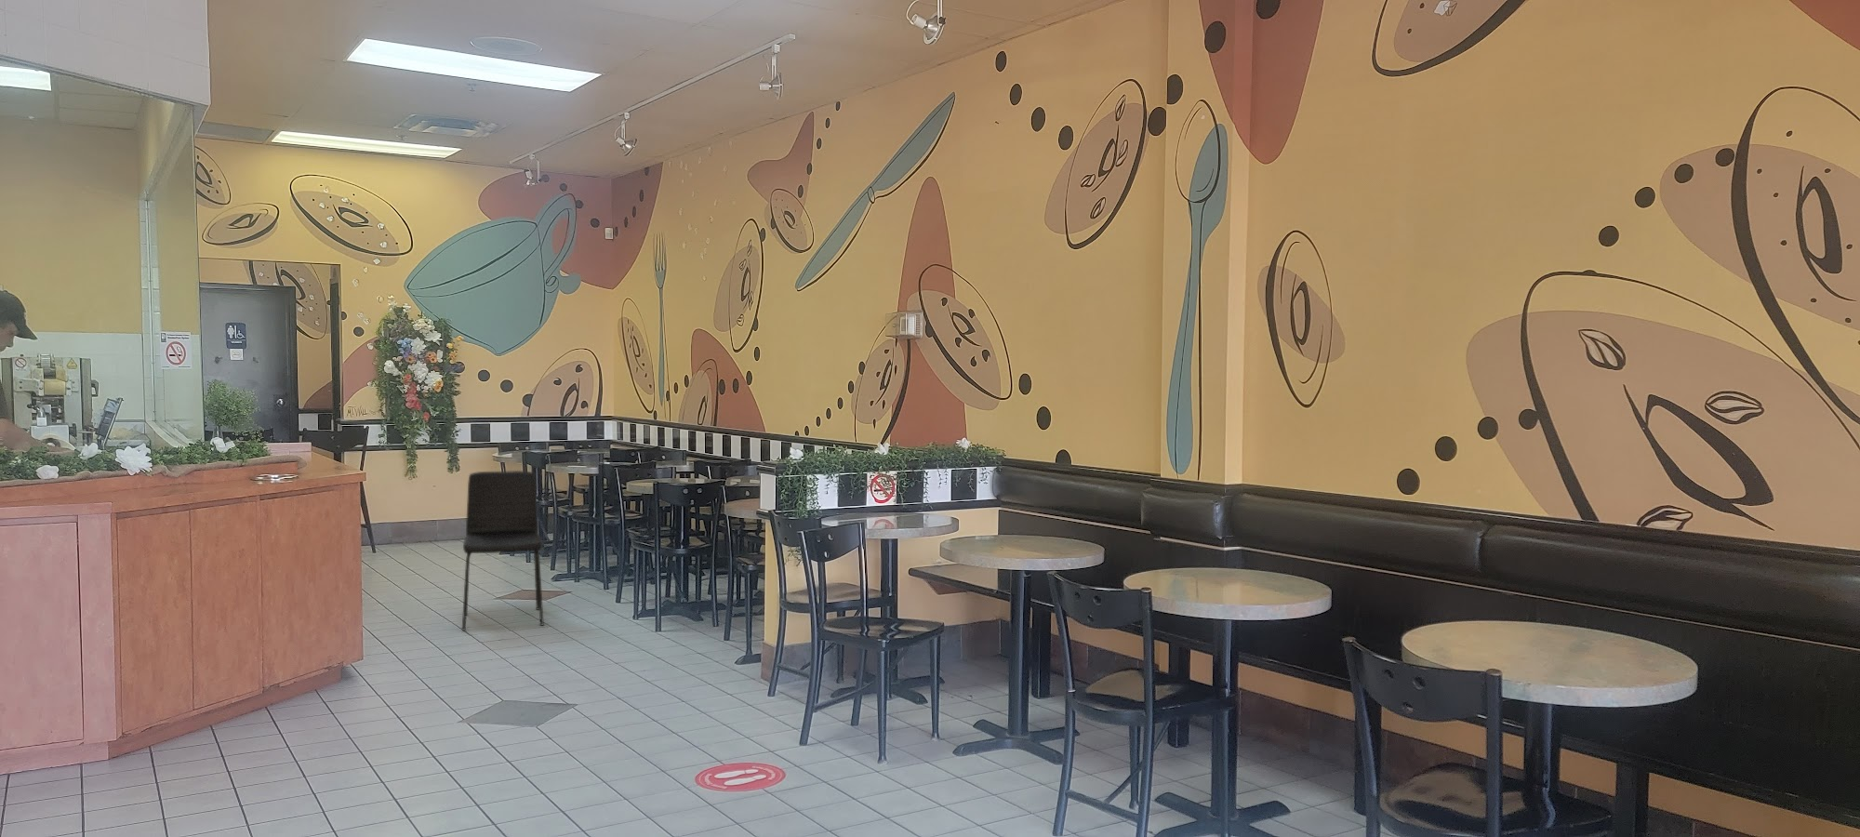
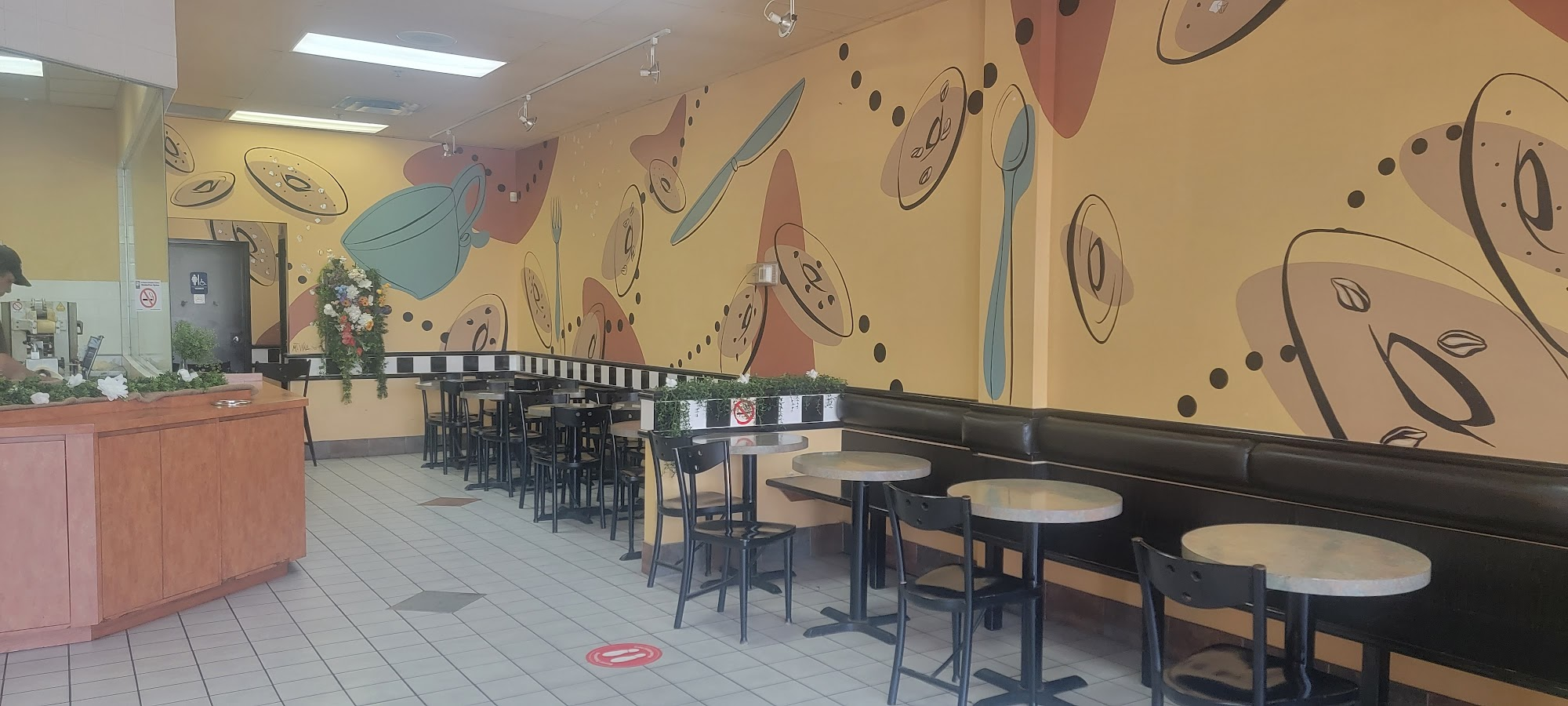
- chair (502, 545)
